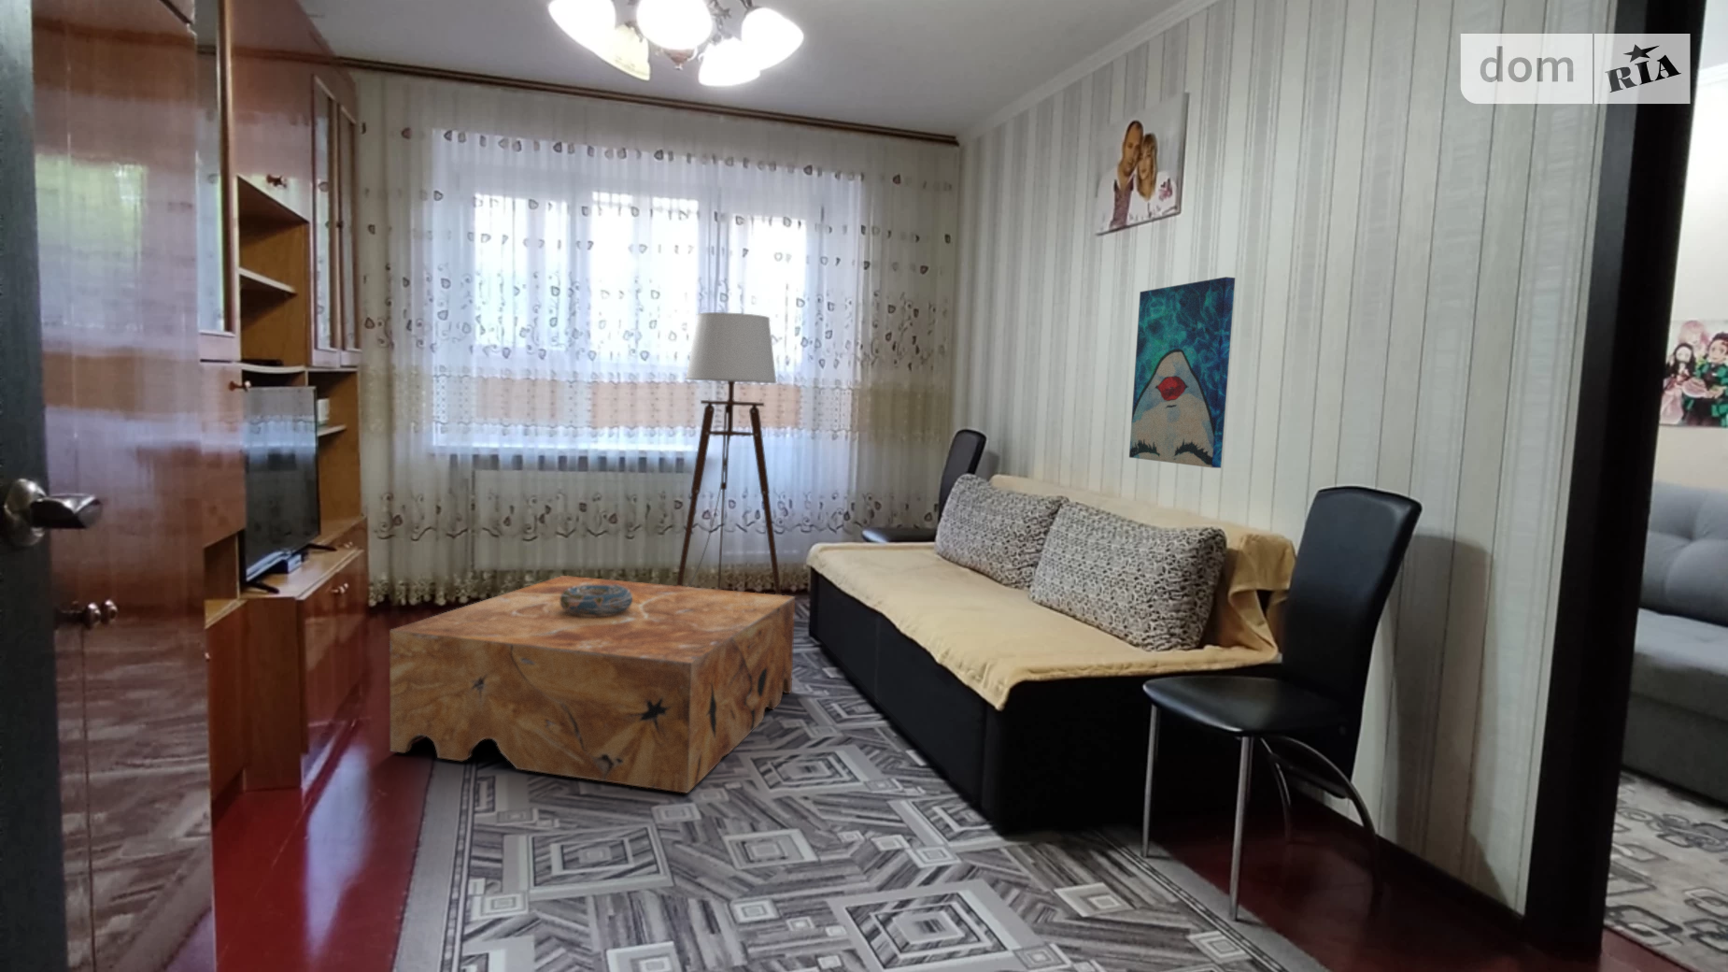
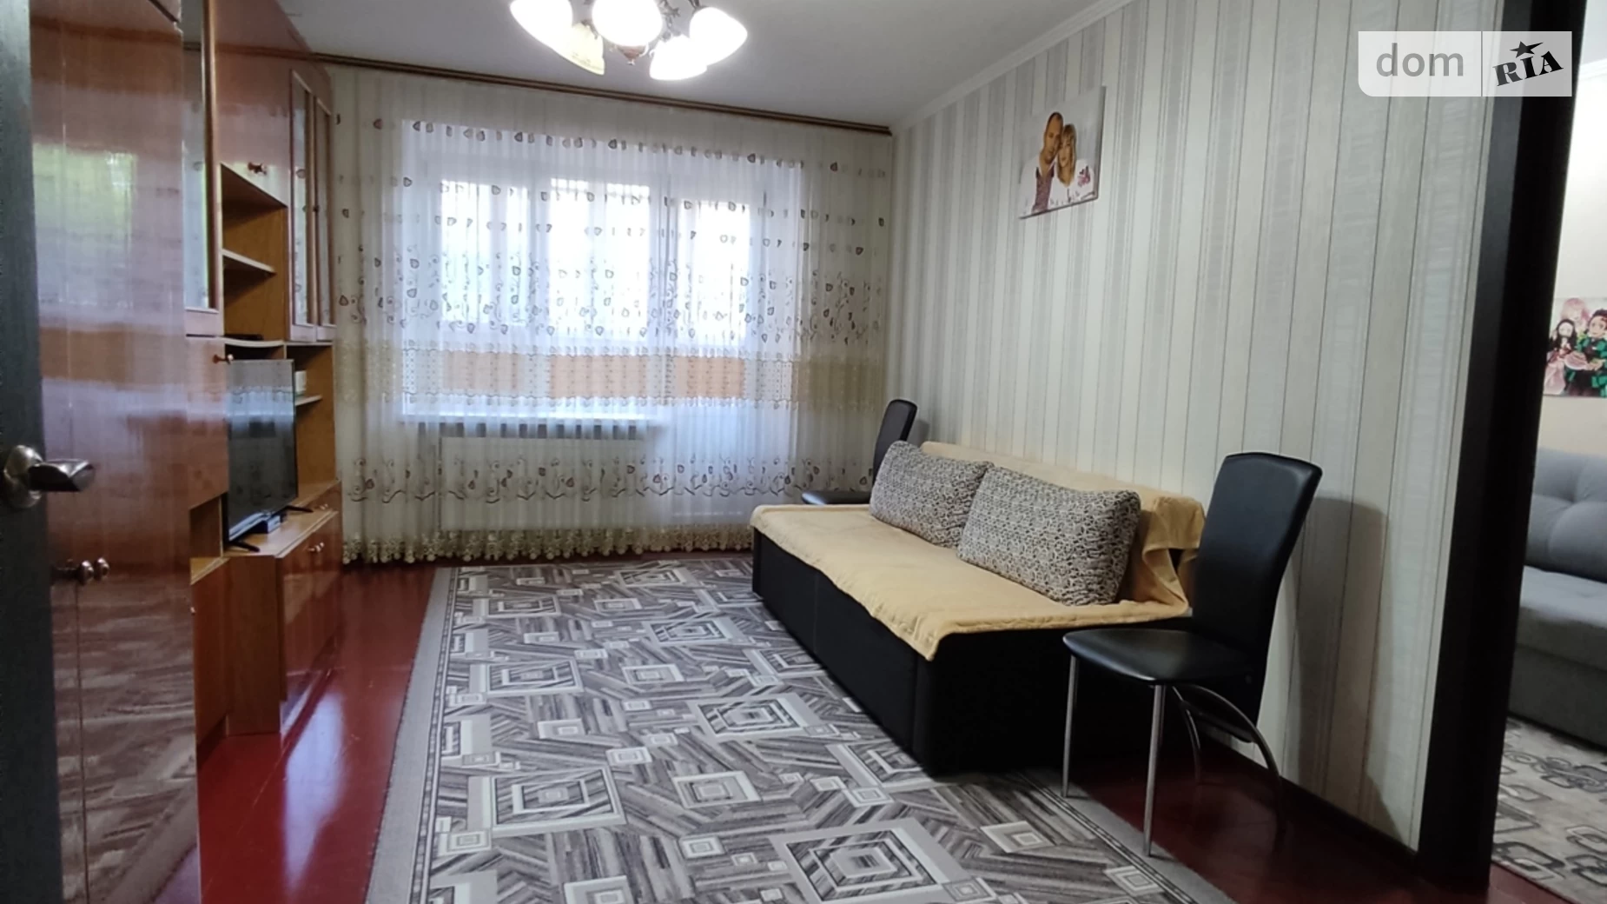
- wall art (1177, 374)
- coffee table (614, 666)
- decorative bowl (596, 599)
- floor lamp (704, 464)
